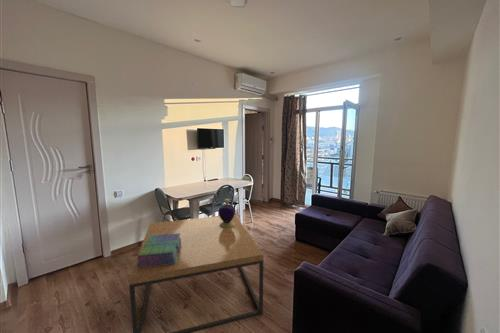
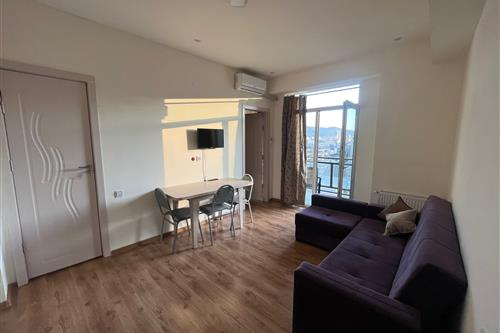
- decorative container (226, 212)
- stack of books (161, 248)
- coffee table (198, 262)
